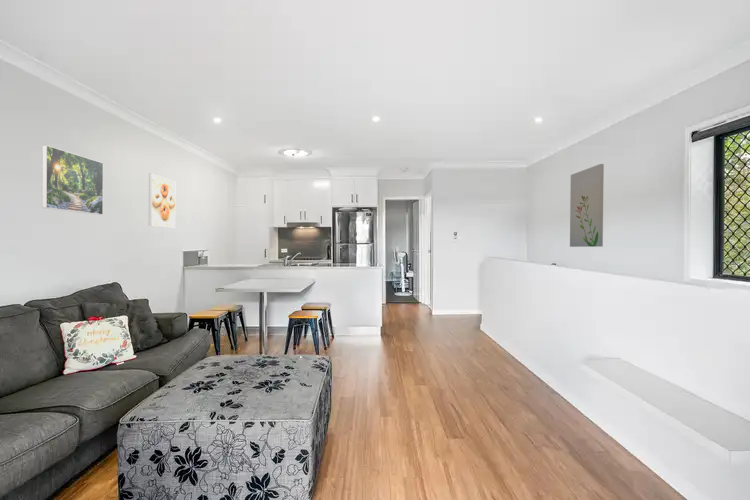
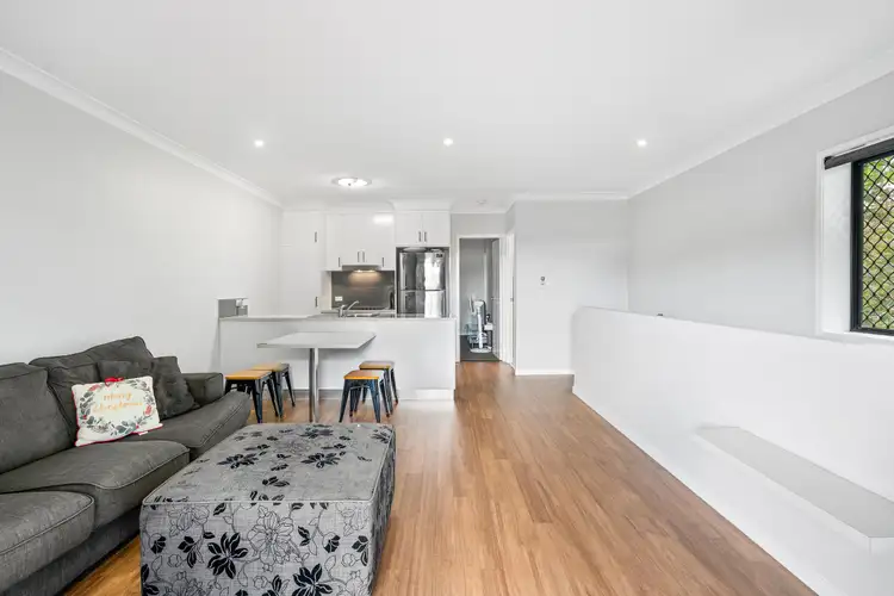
- wall art (585, 208)
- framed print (162, 202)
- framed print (75, 183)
